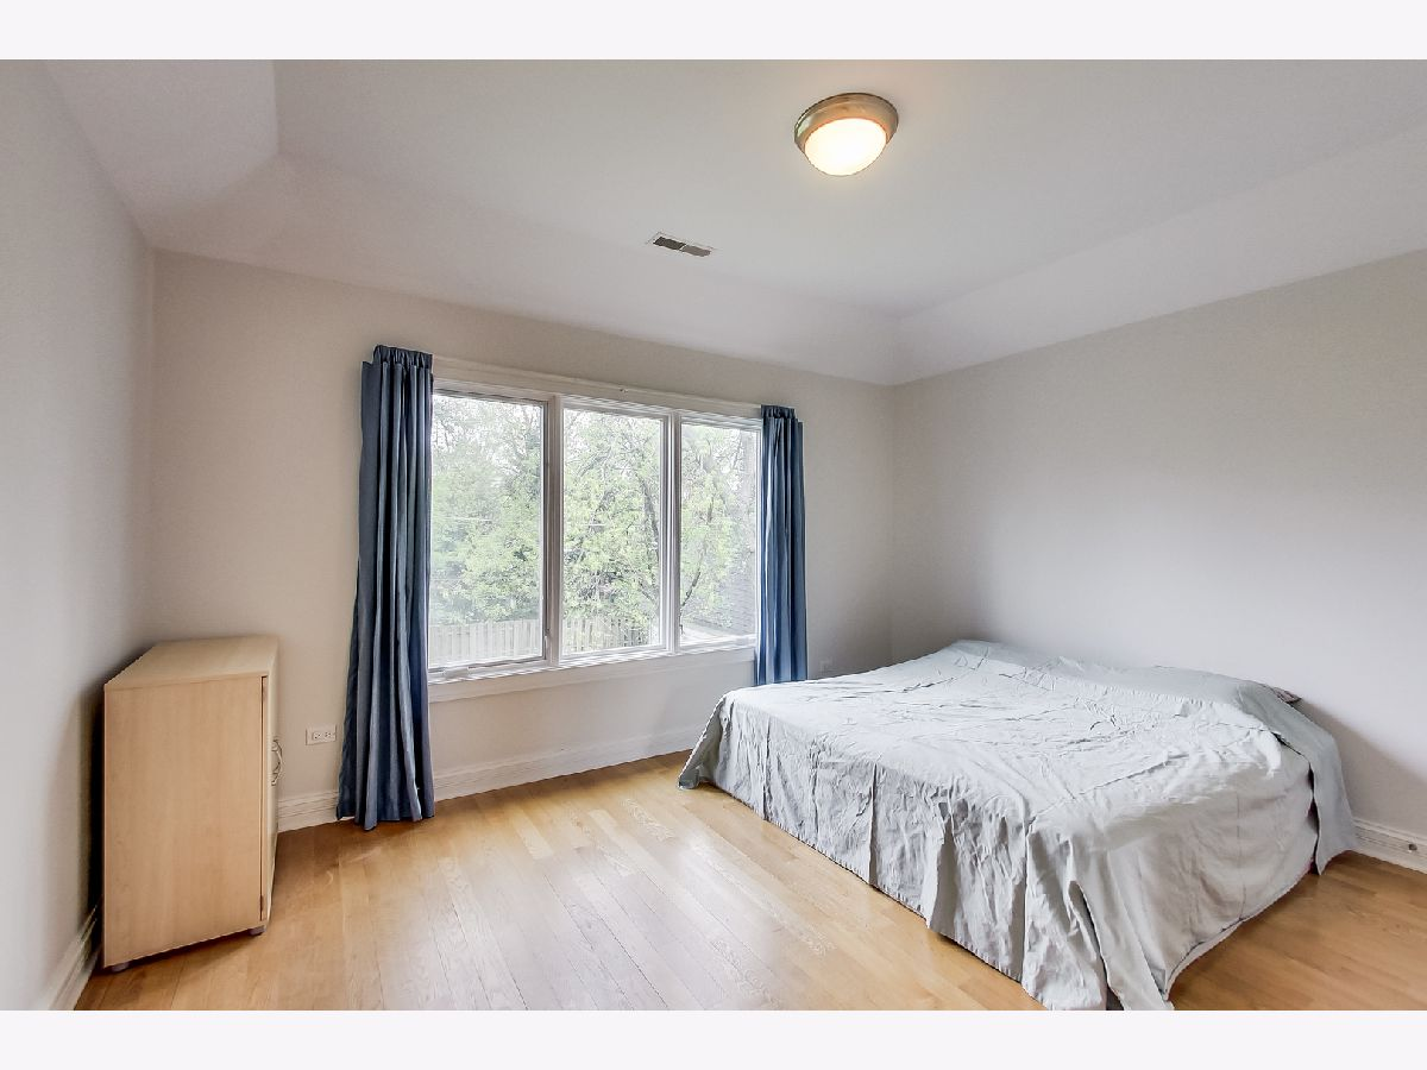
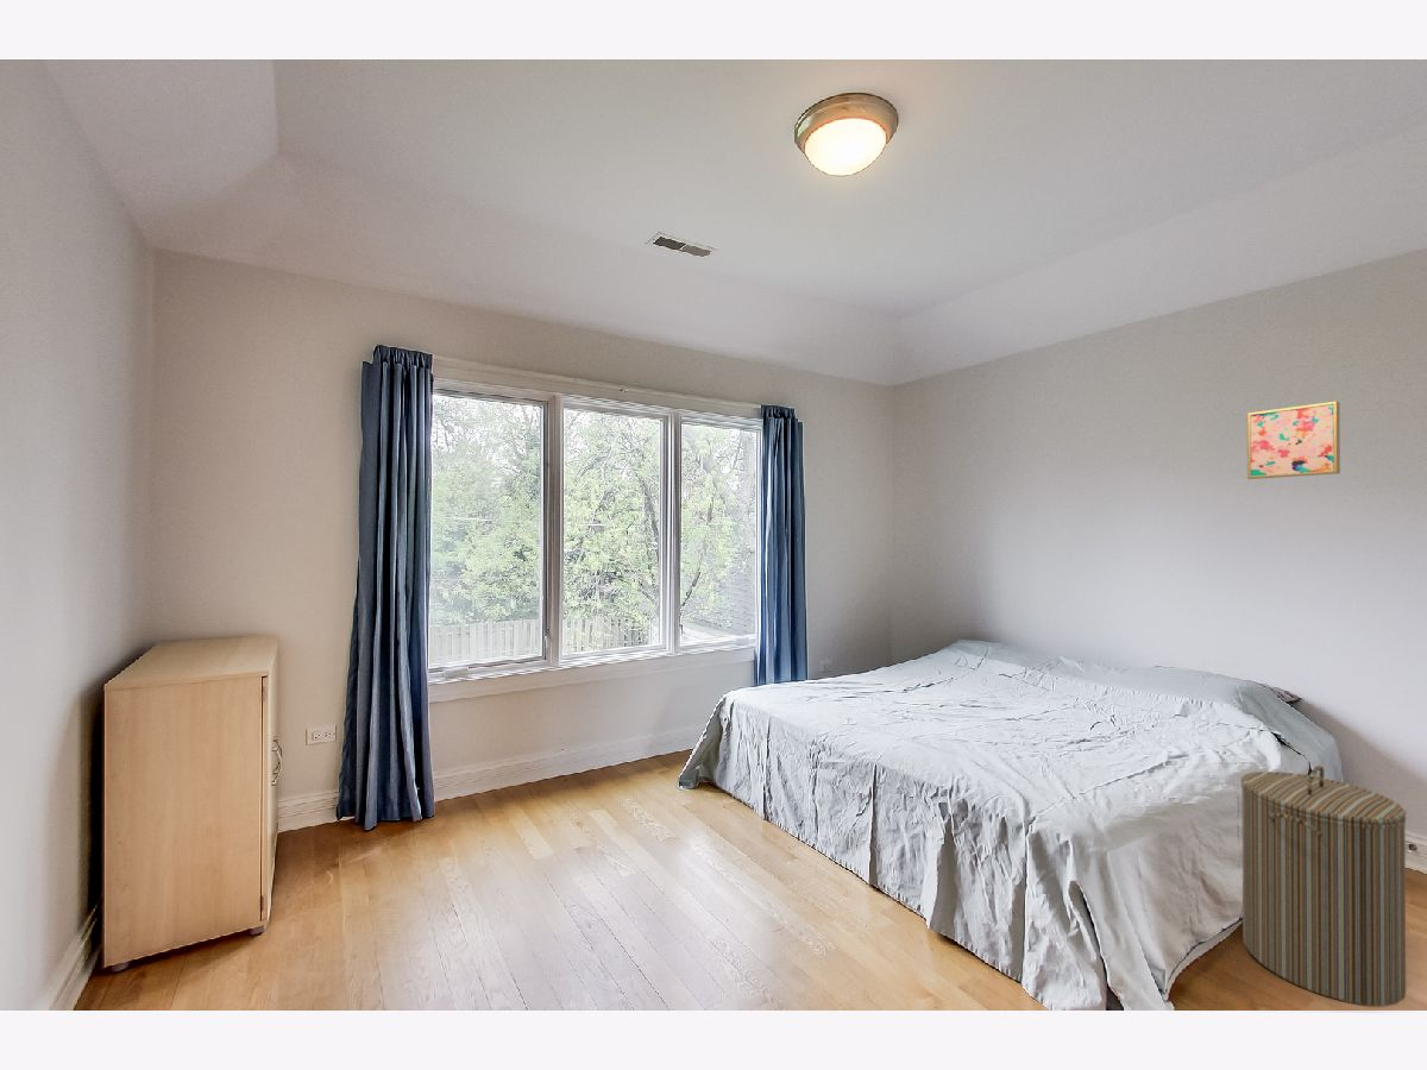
+ laundry hamper (1318, 864)
+ wall art (1291, 441)
